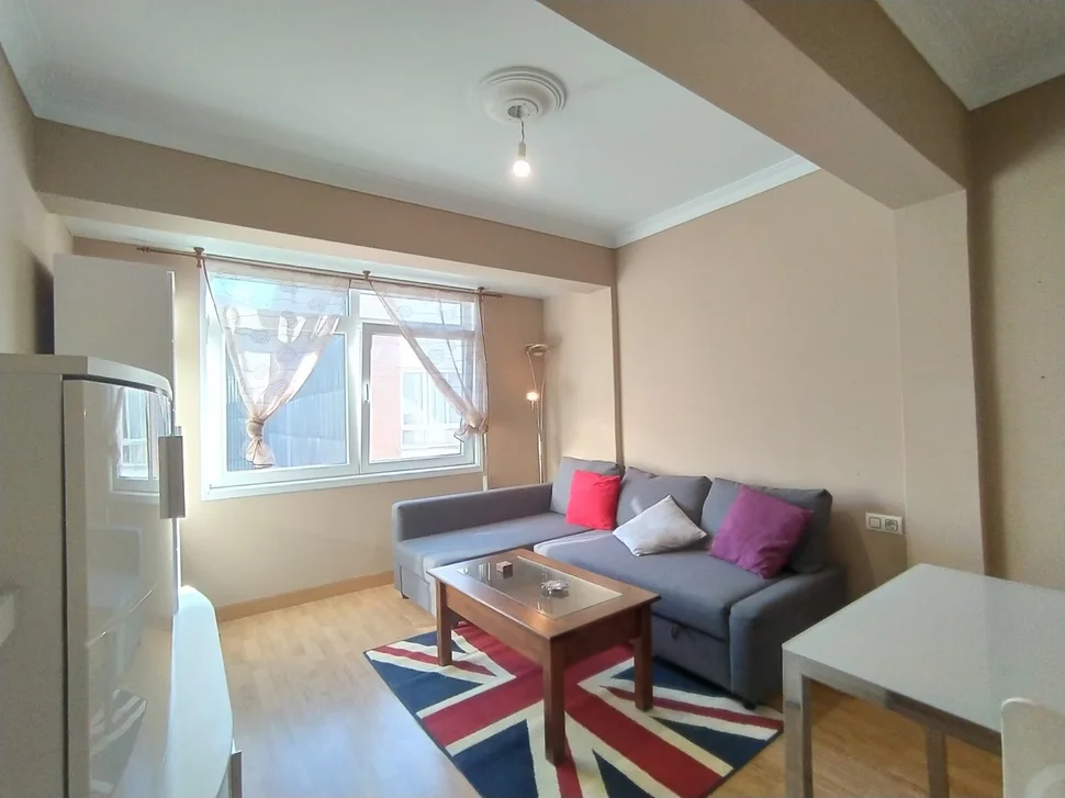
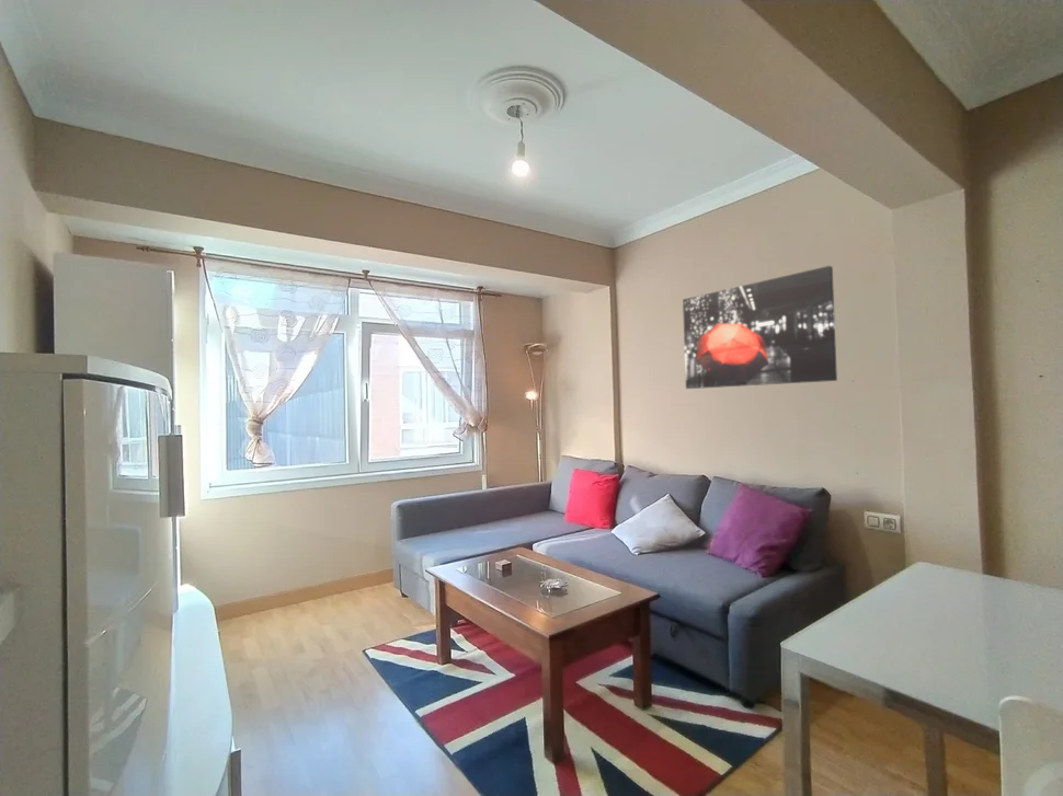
+ wall art (750, 334)
